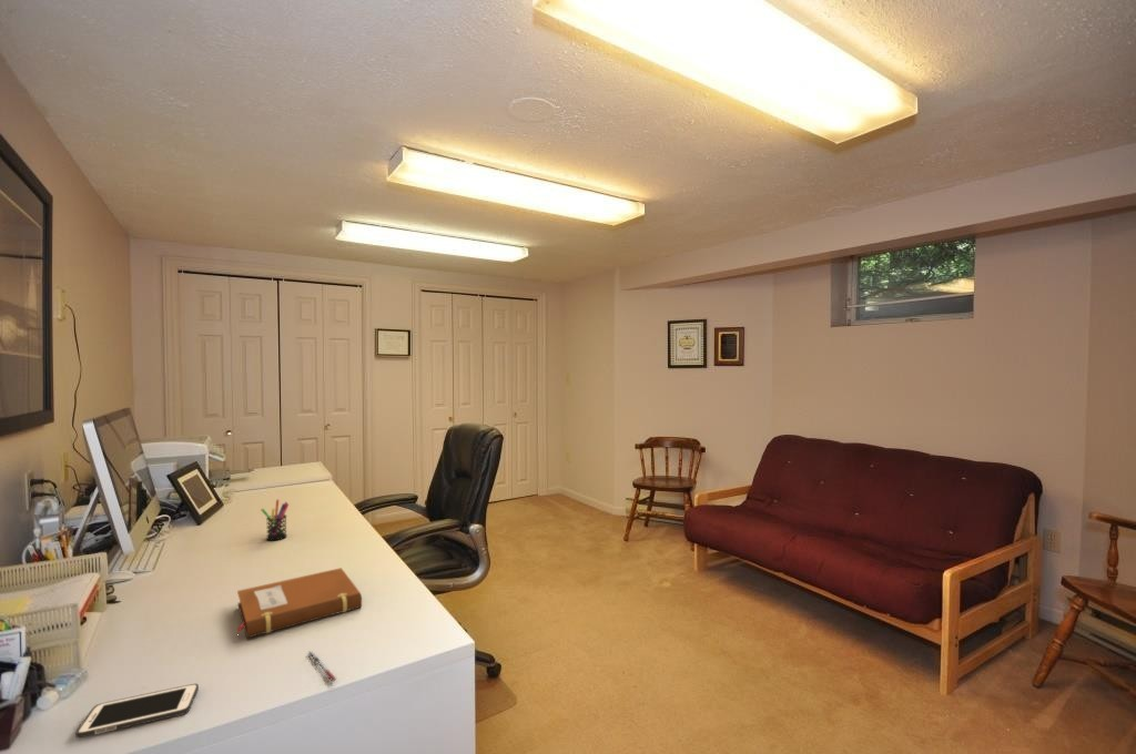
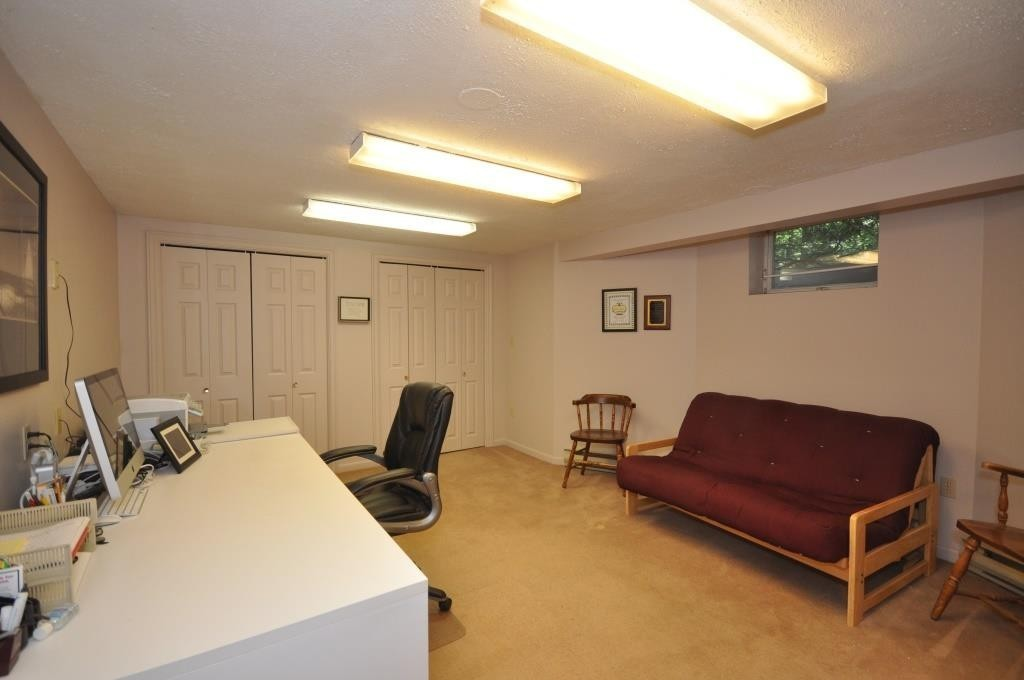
- pen (321, 664)
- notebook (296, 600)
- pen holder (274, 519)
- cell phone (141, 709)
